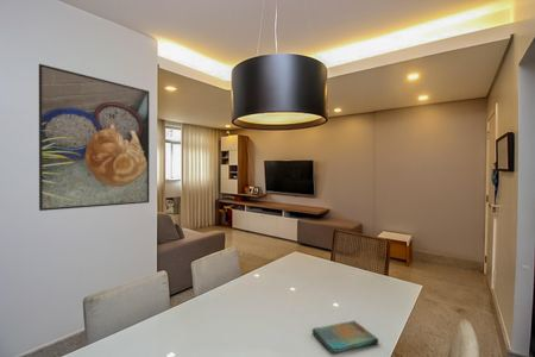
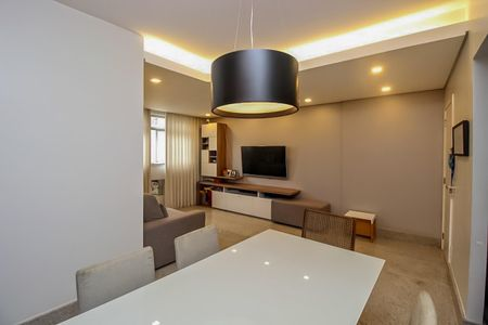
- dish towel (344, 334)
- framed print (101, 143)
